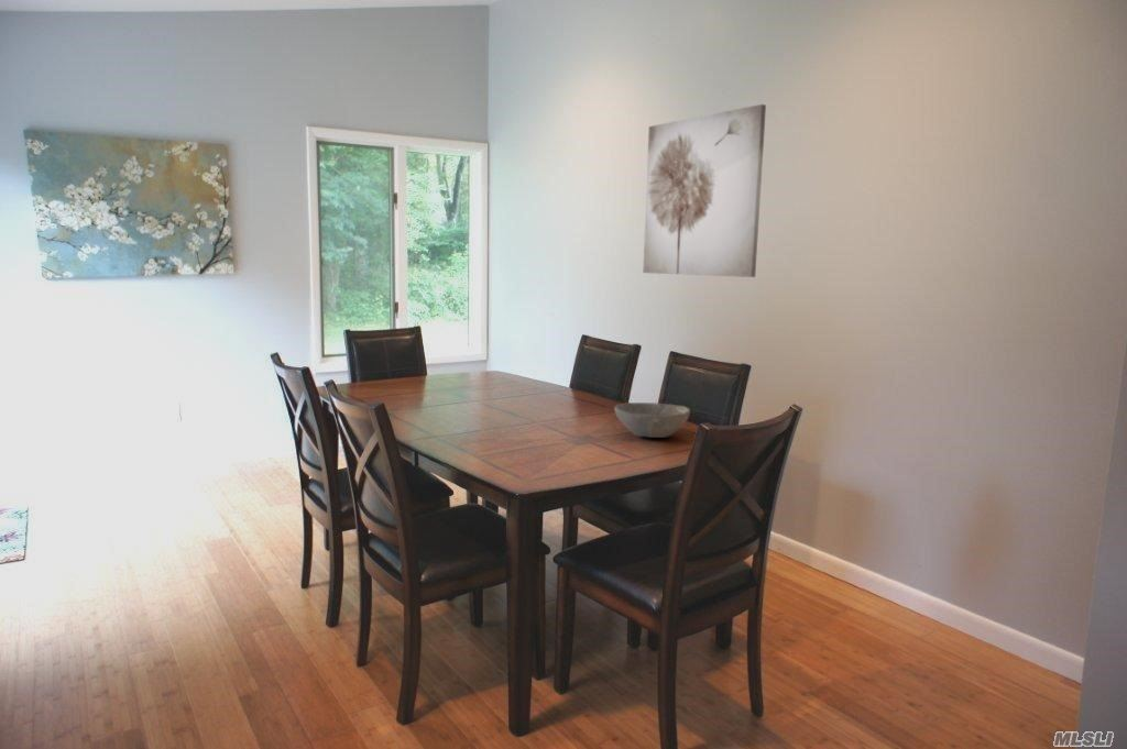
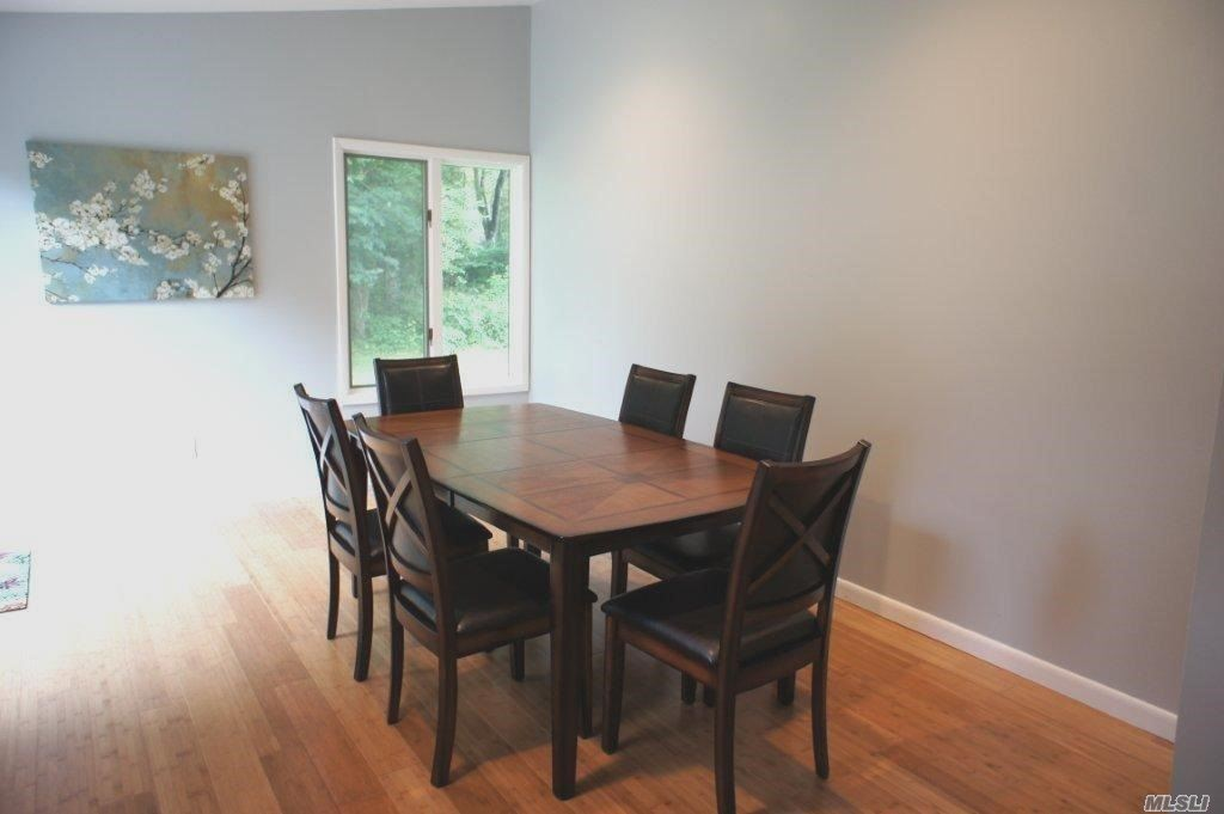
- bowl (652, 421)
- wall art (698, 197)
